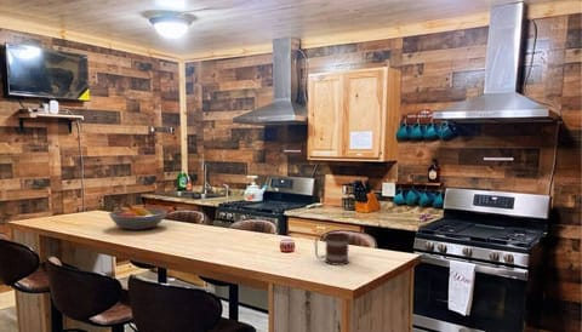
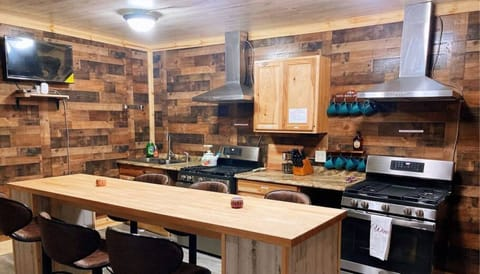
- fruit bowl (138, 217)
- mug (331, 248)
